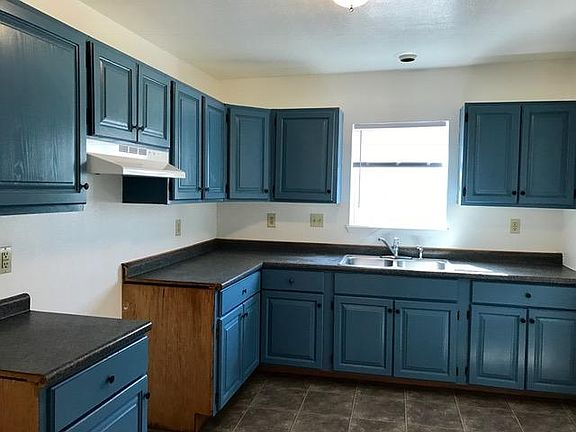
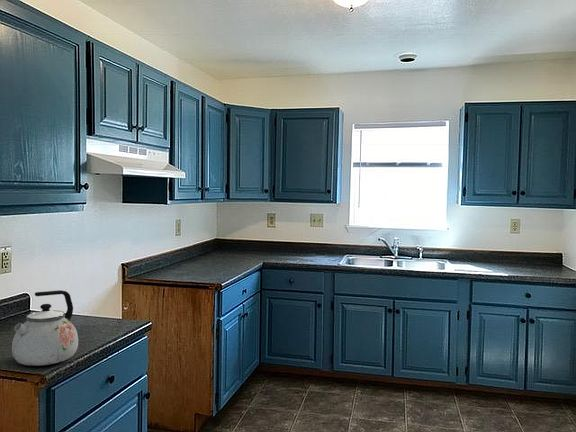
+ kettle (45, 325)
